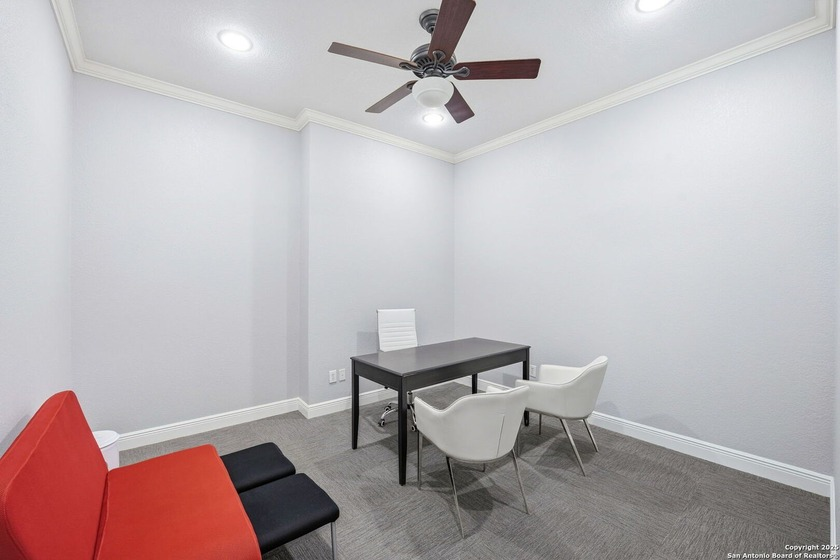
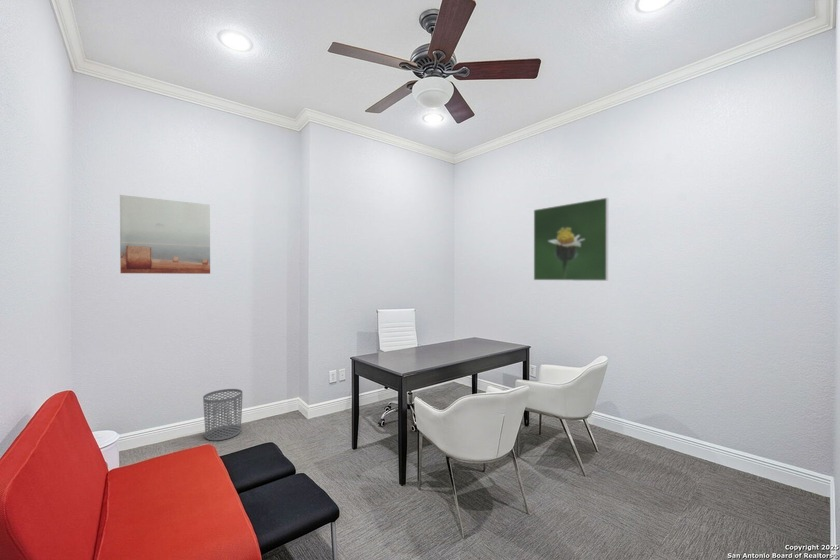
+ wall art (167, 236)
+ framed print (567, 242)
+ waste bin (223, 414)
